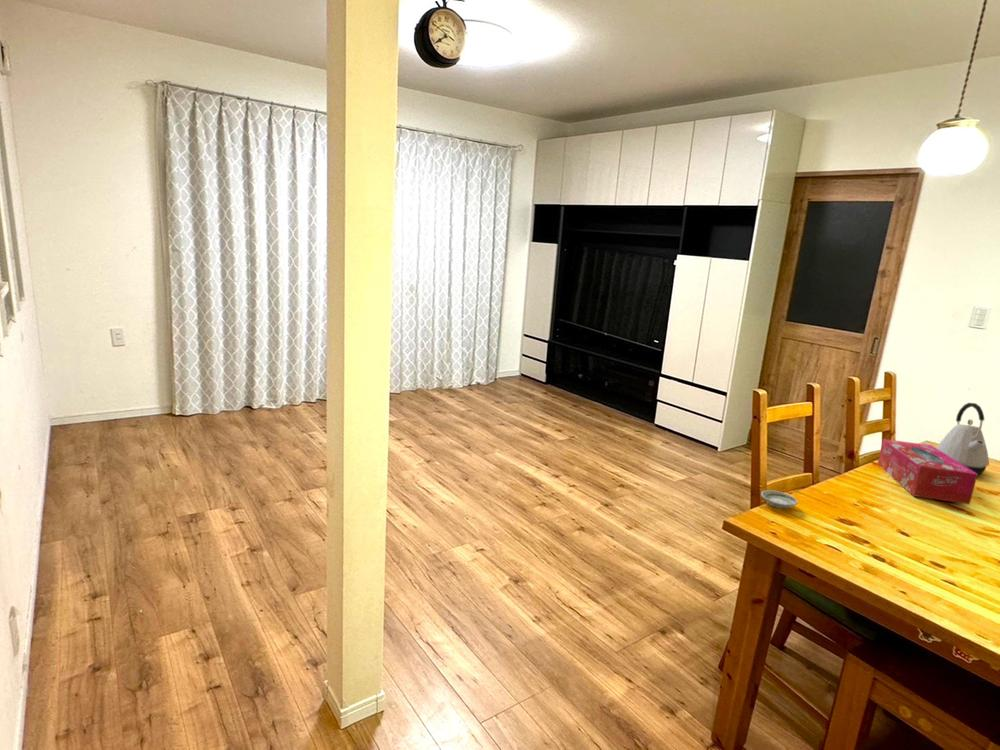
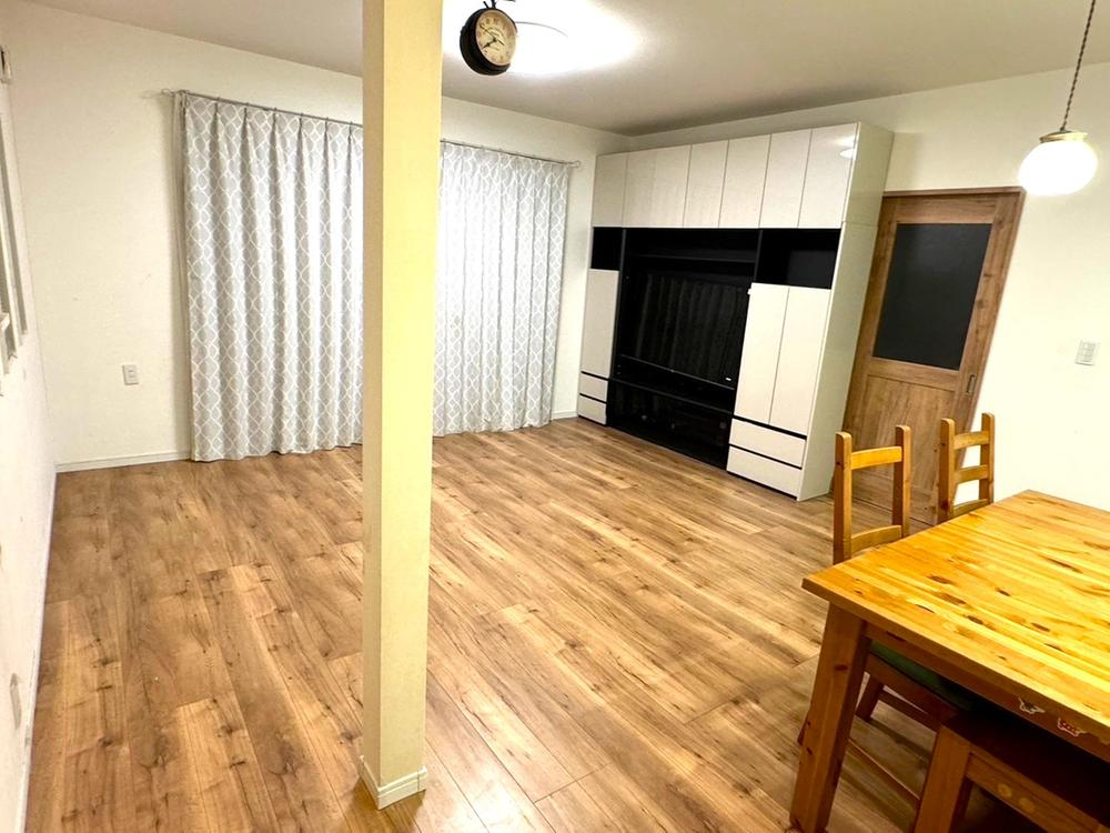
- tissue box (923, 469)
- saucer (778, 500)
- kettle (967, 436)
